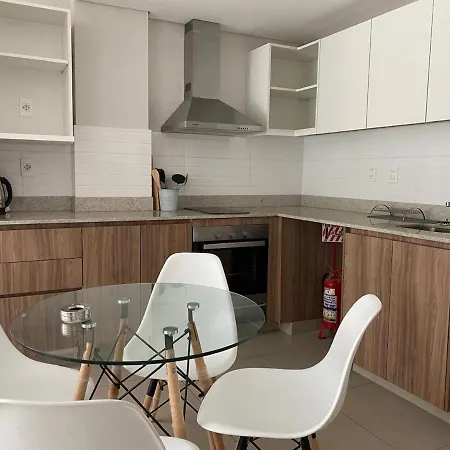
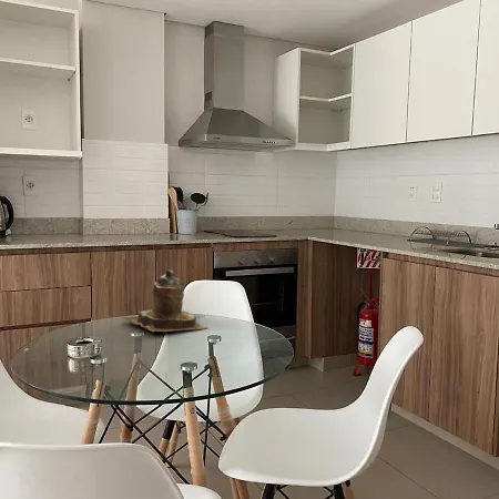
+ teapot (164, 298)
